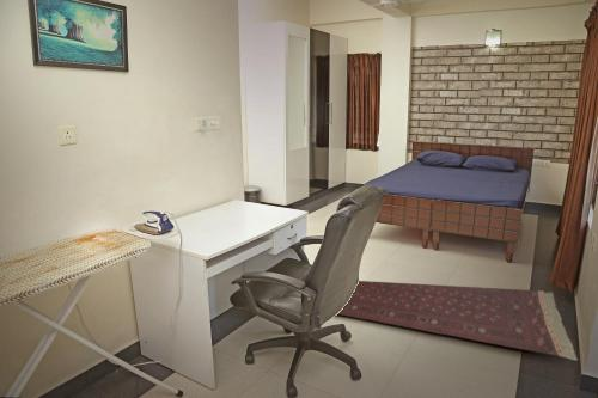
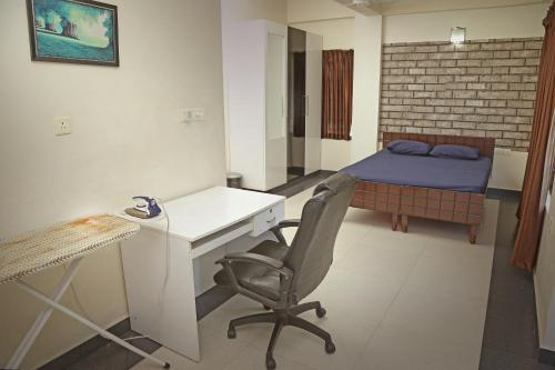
- area rug (420, 296)
